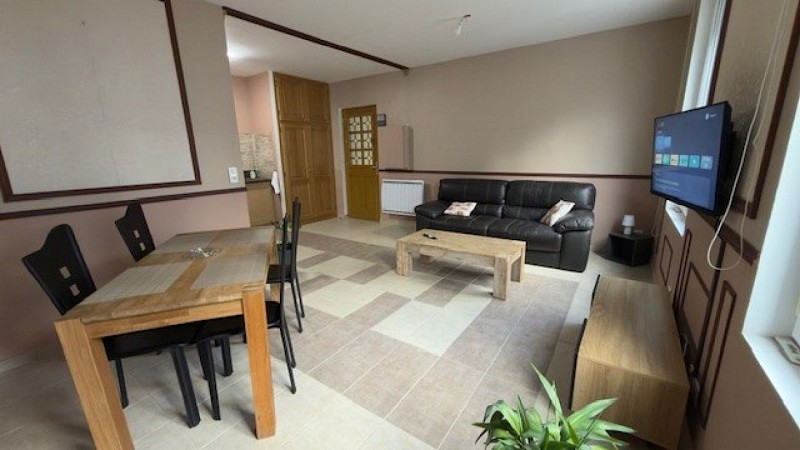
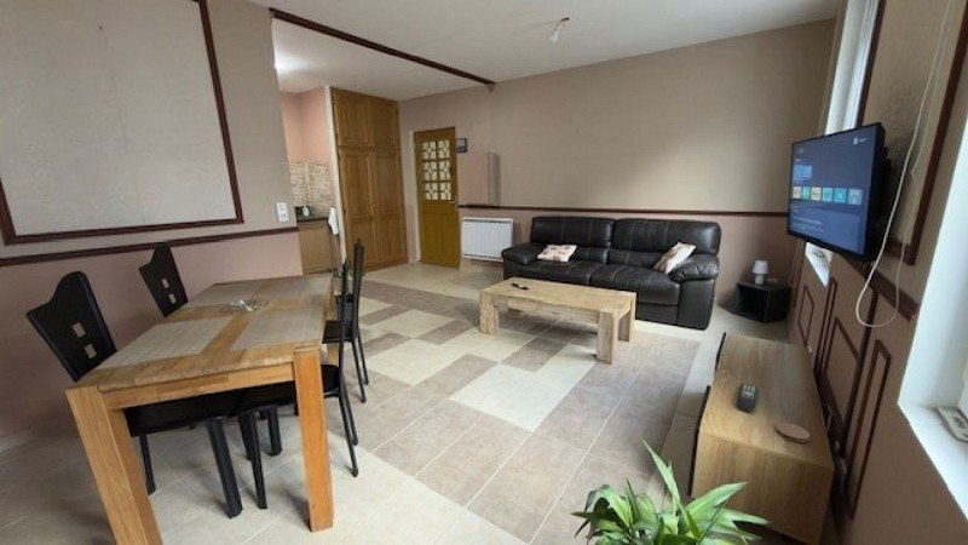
+ remote control (748, 395)
+ coaster (791, 431)
